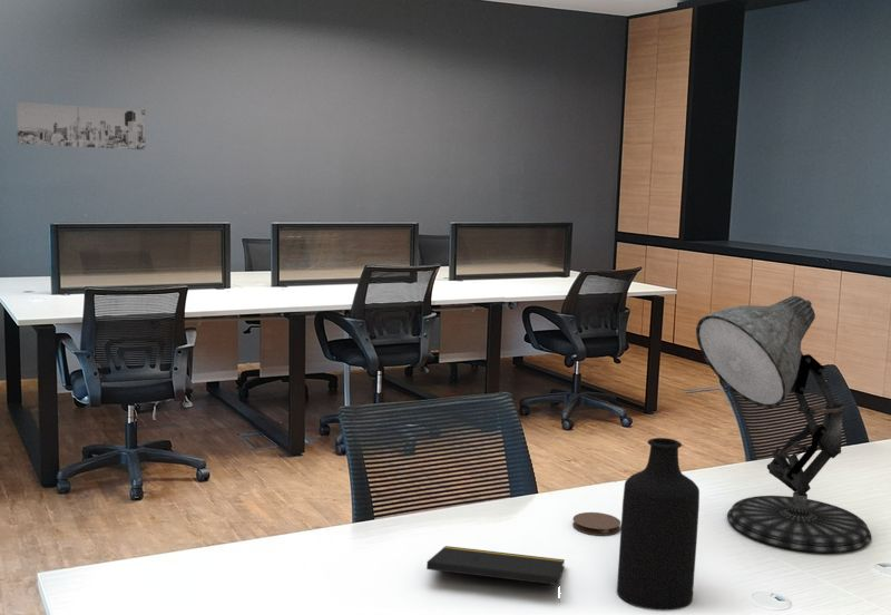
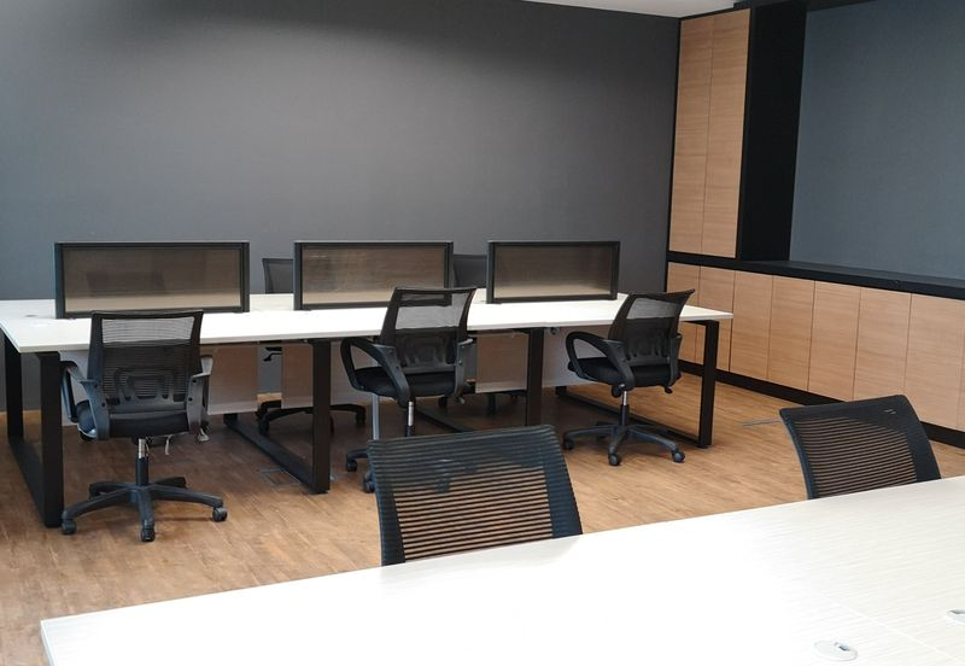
- coaster (596, 523)
- notepad (498, 564)
- bottle (659, 518)
- desk lamp (796, 409)
- wall art (82, 126)
